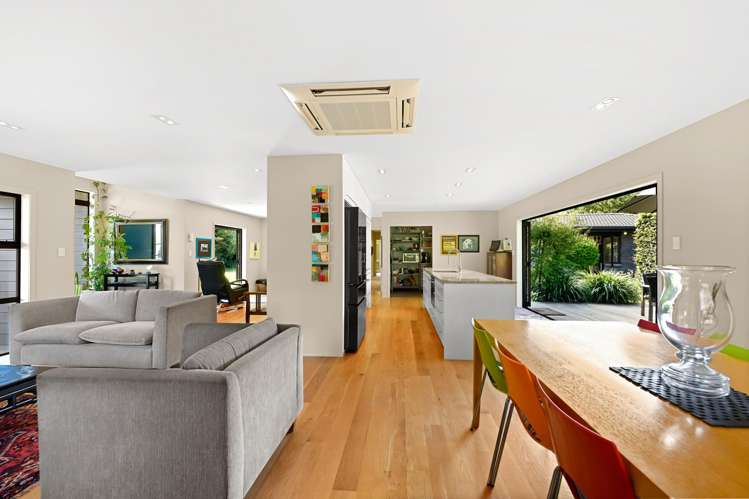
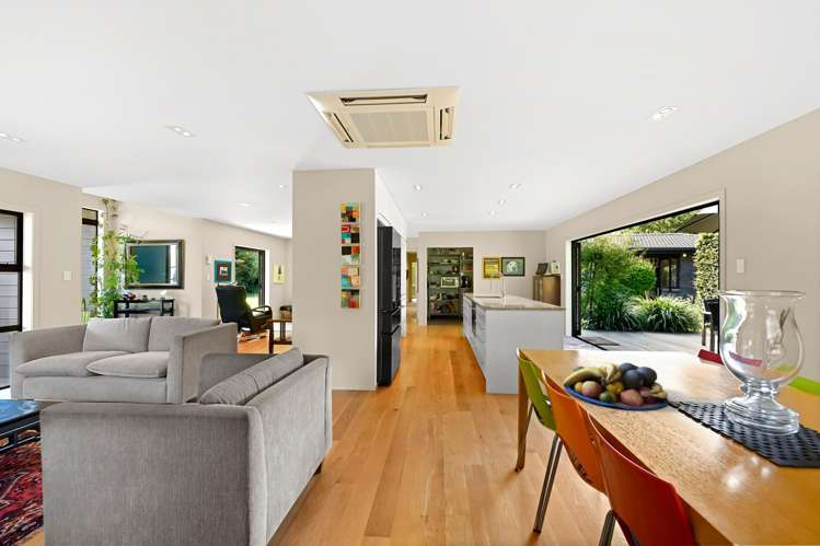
+ fruit bowl (613, 377)
